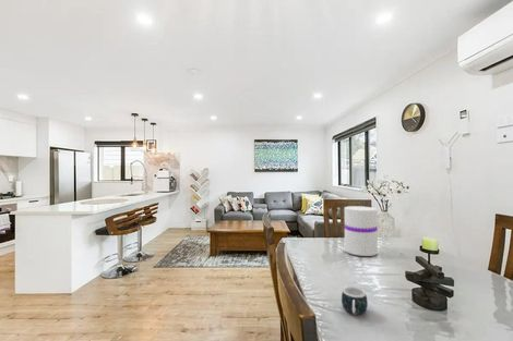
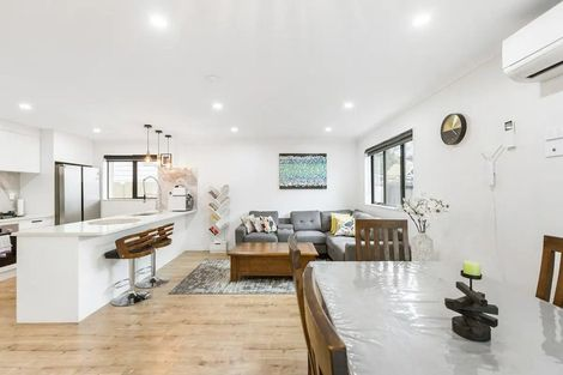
- vase (360, 230)
- mug (354, 302)
